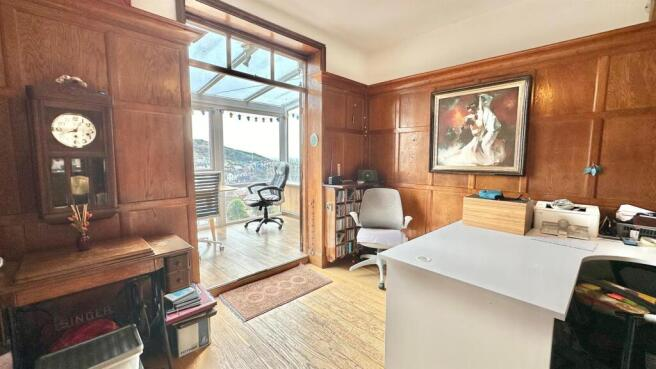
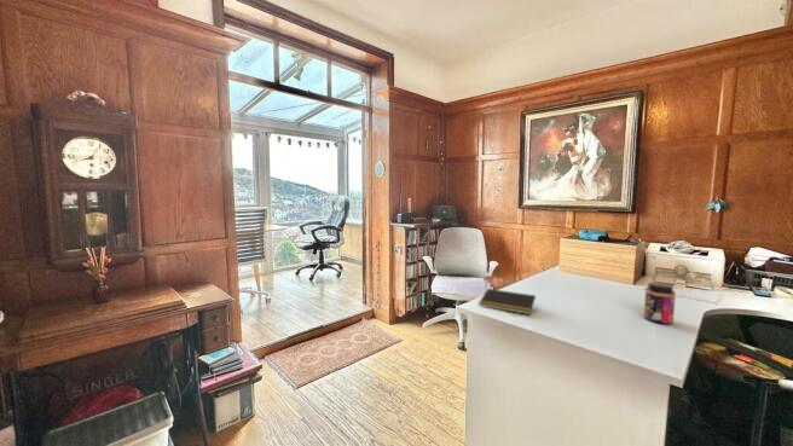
+ jar (659, 302)
+ notepad (507, 300)
